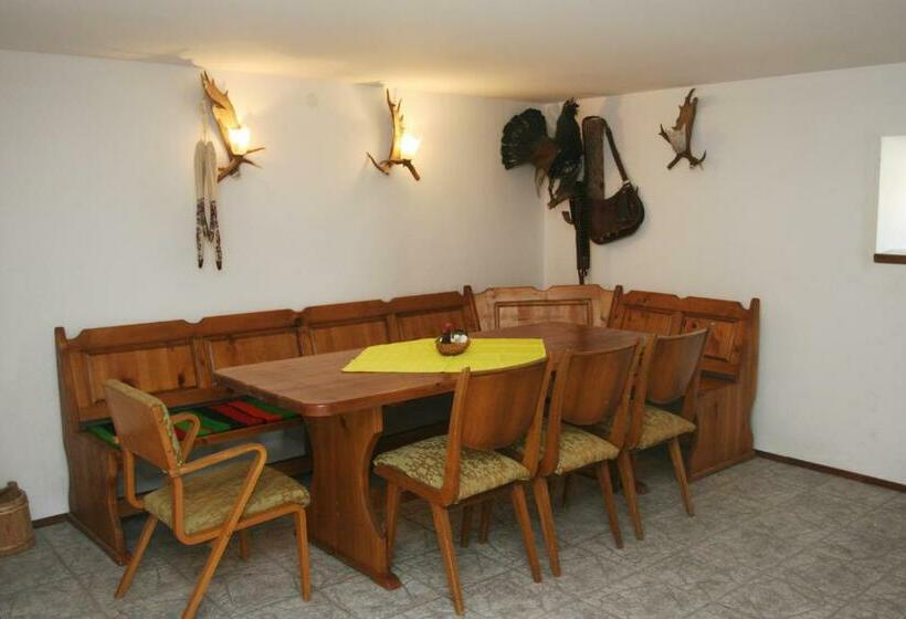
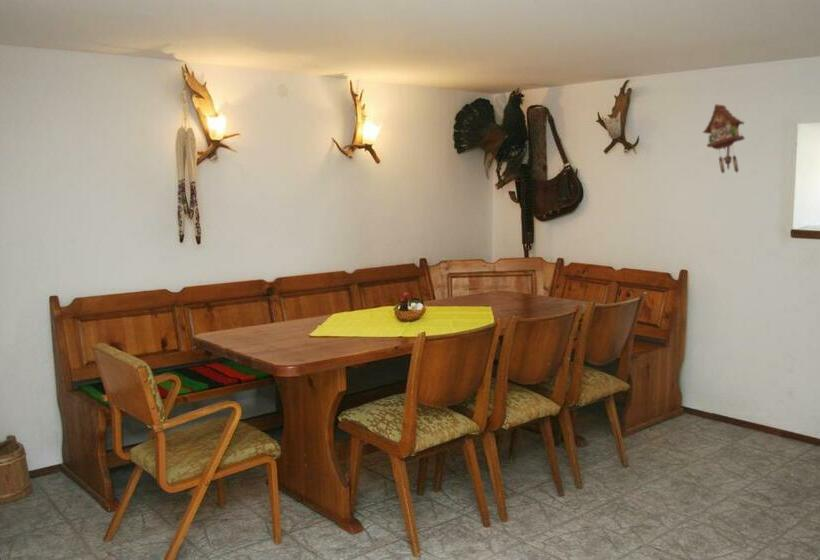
+ cuckoo clock (722, 138)
